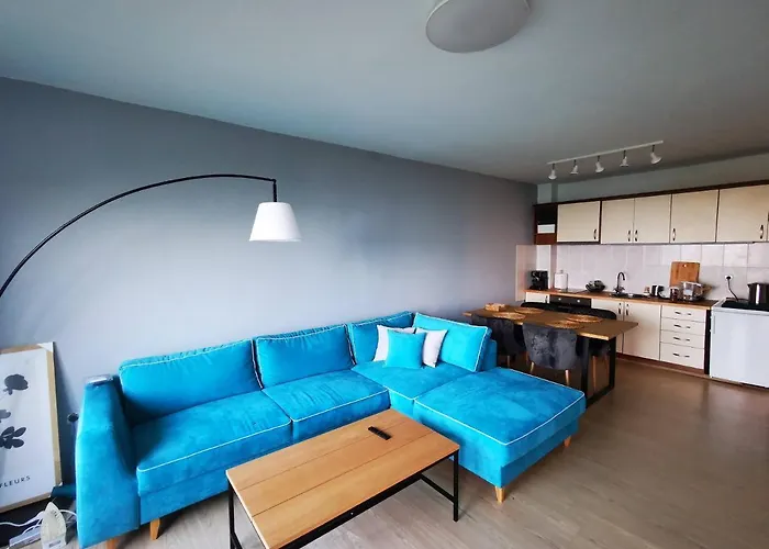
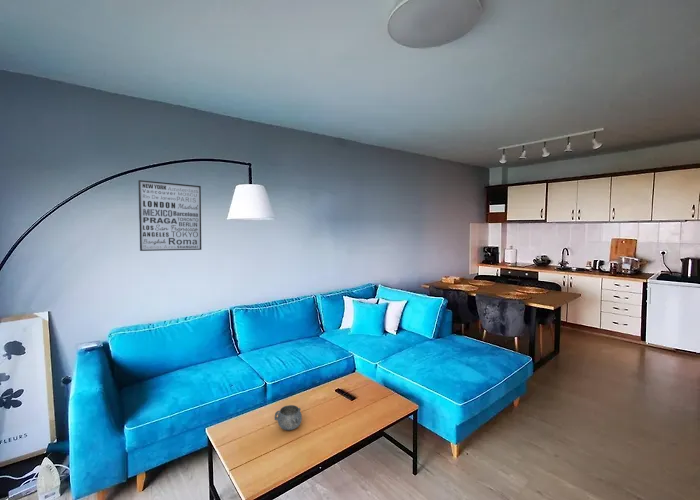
+ decorative bowl (291, 418)
+ wall art (171, 217)
